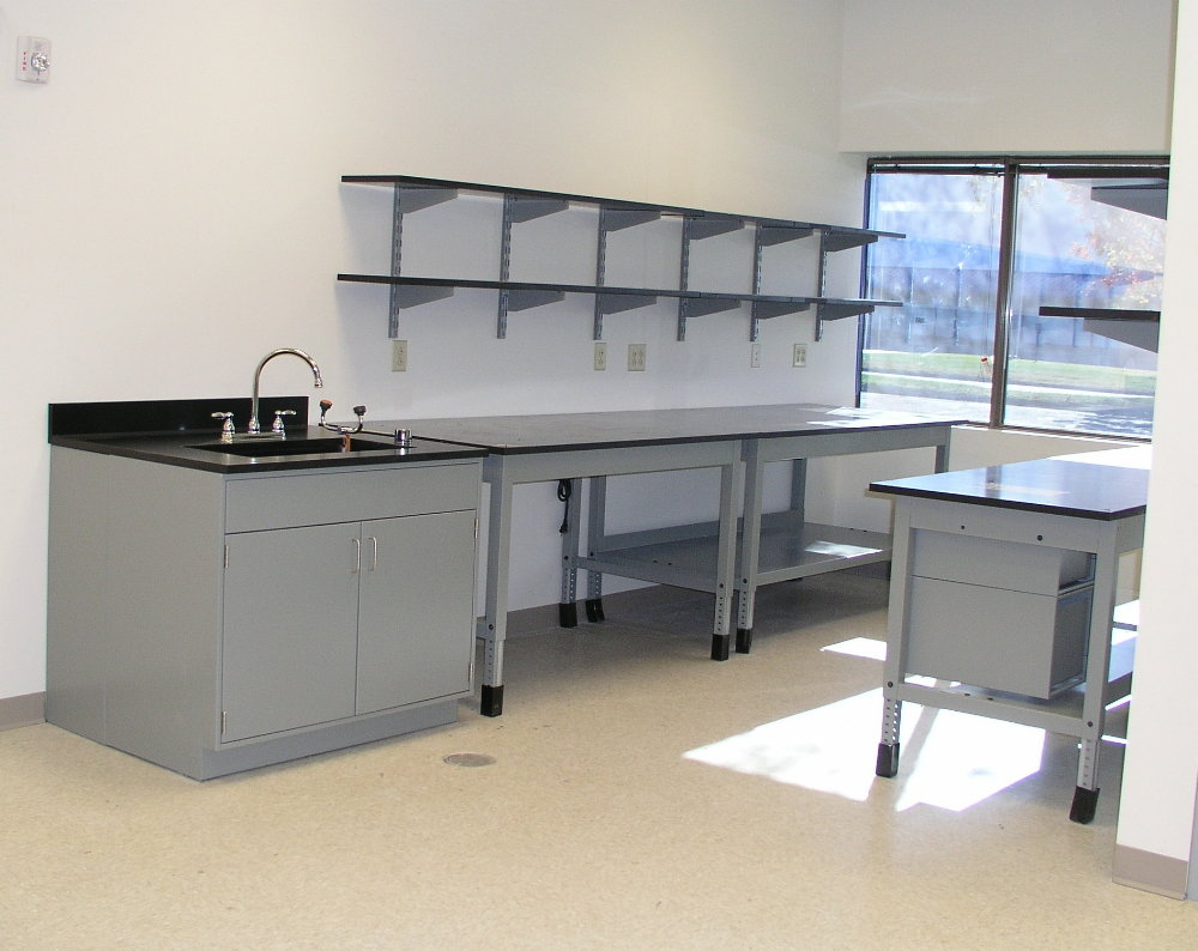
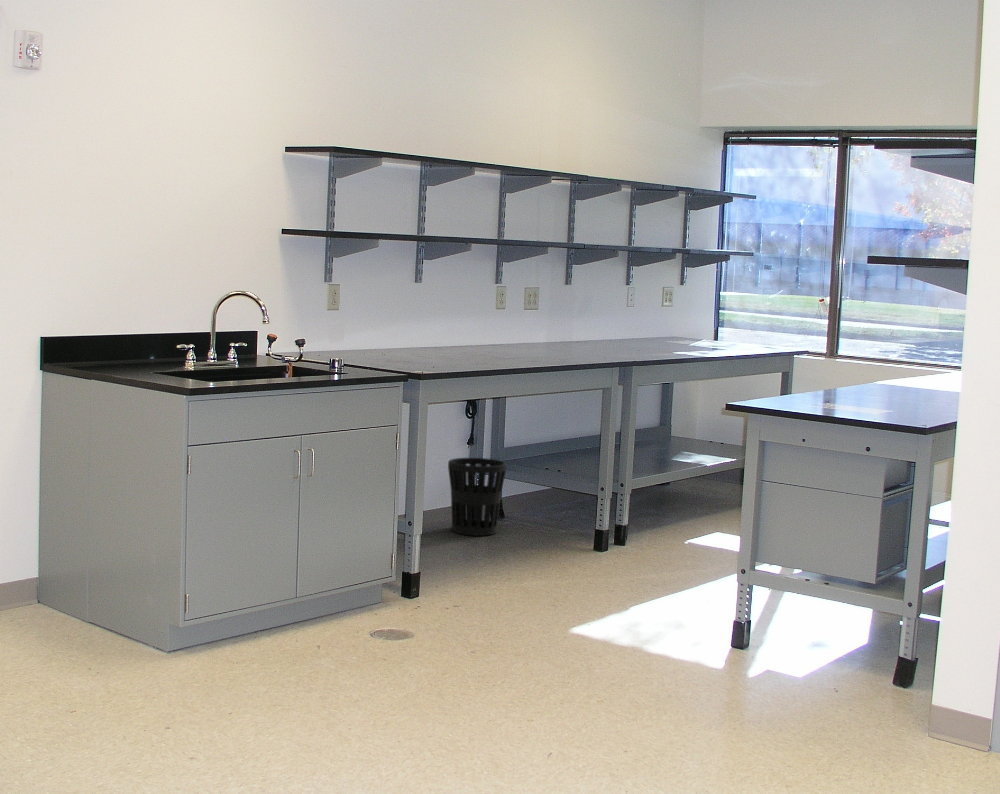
+ wastebasket (475, 496)
